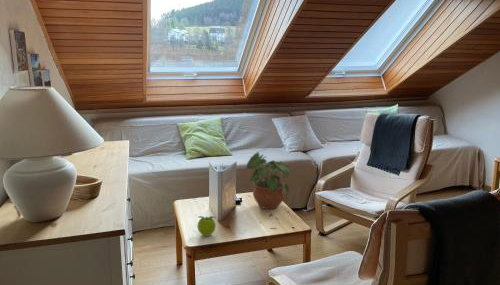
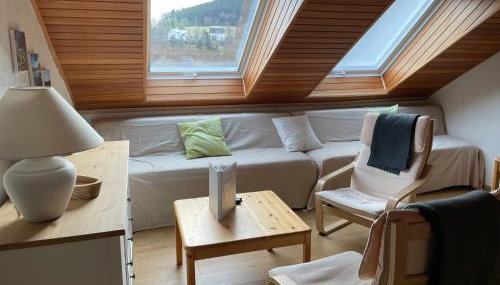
- fruit (206, 225)
- potted plant (265, 179)
